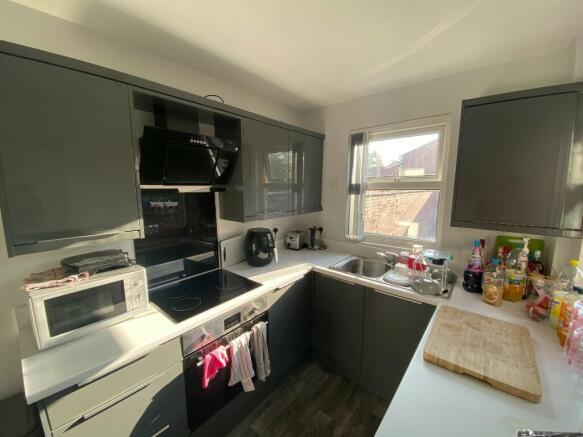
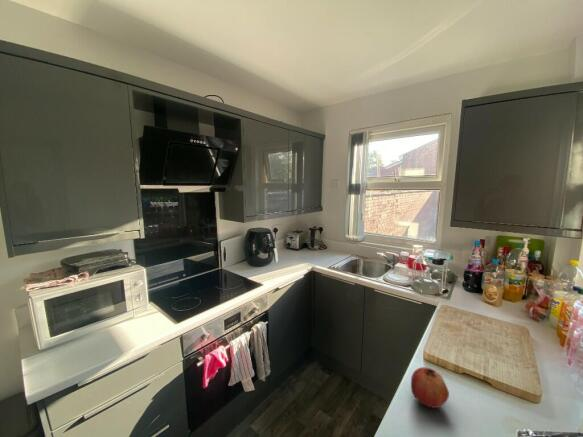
+ fruit (428, 385)
